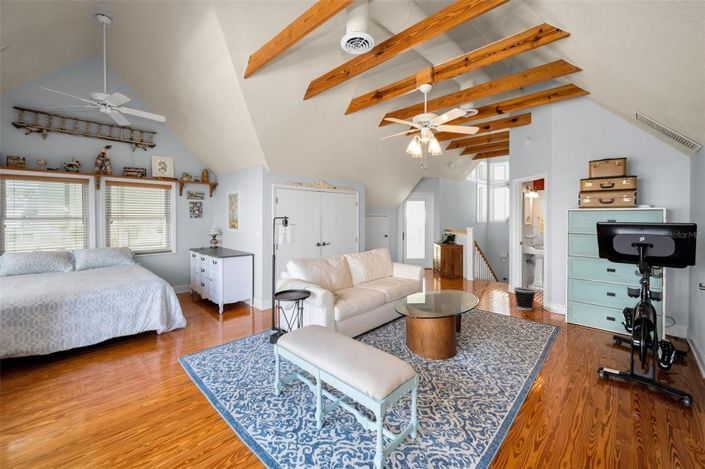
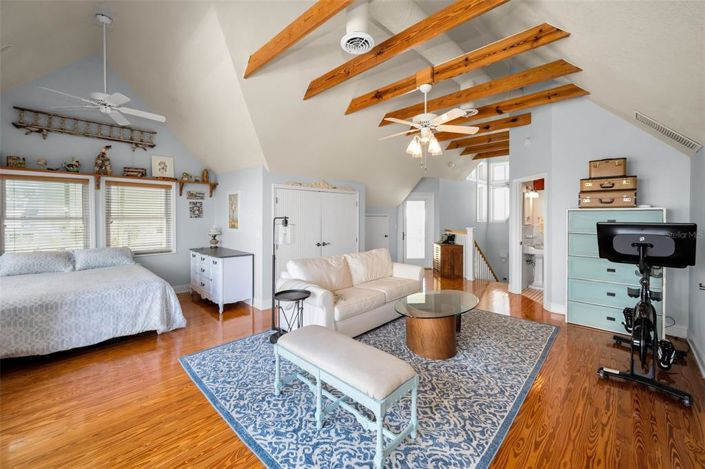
- wastebasket (524, 298)
